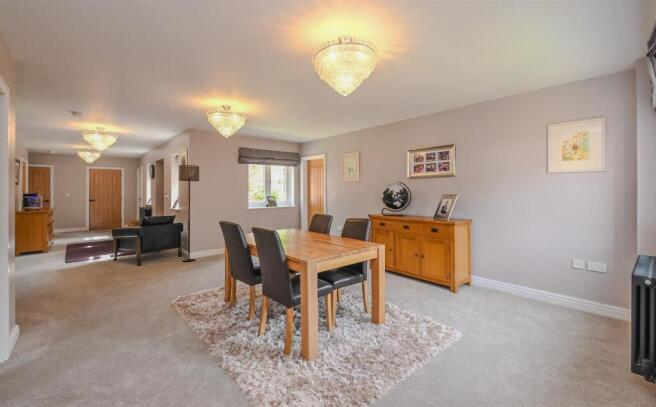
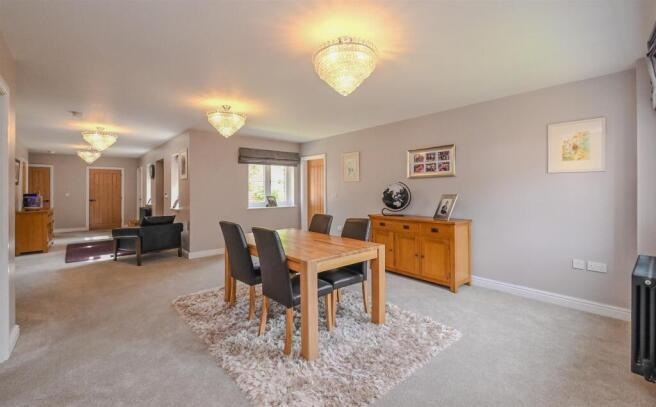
- floor lamp (189, 213)
